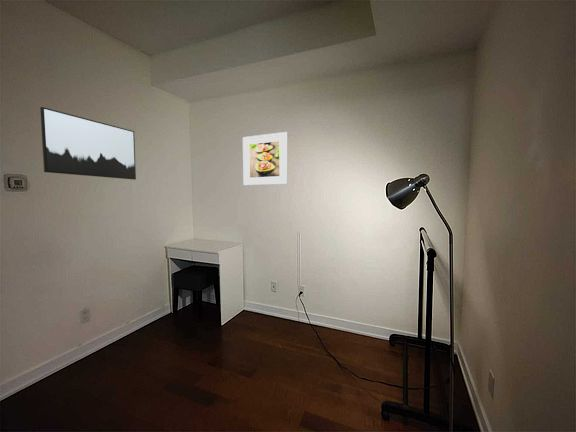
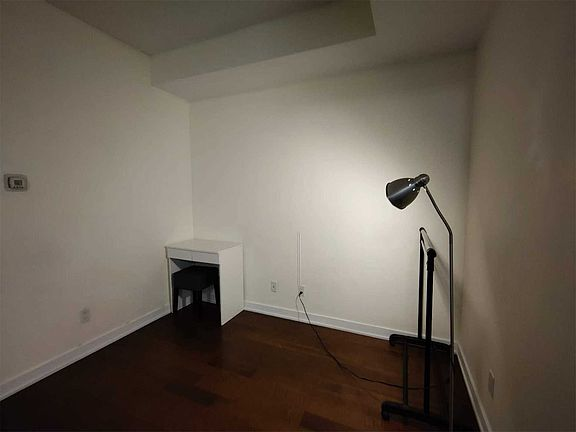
- wall art (95, 148)
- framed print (264, 159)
